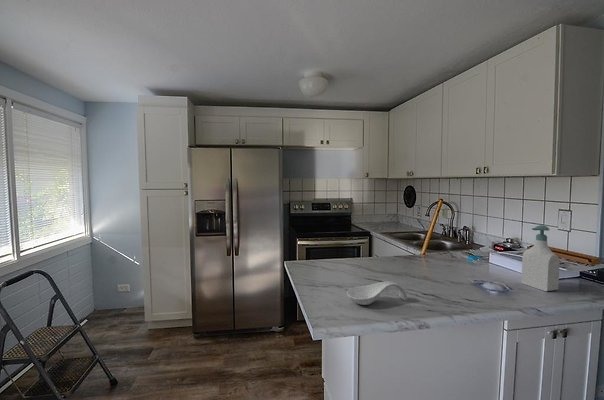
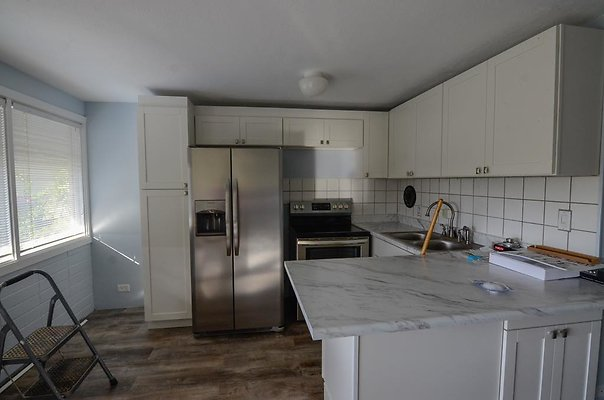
- spoon rest (376, 291)
- soap bottle (539, 256)
